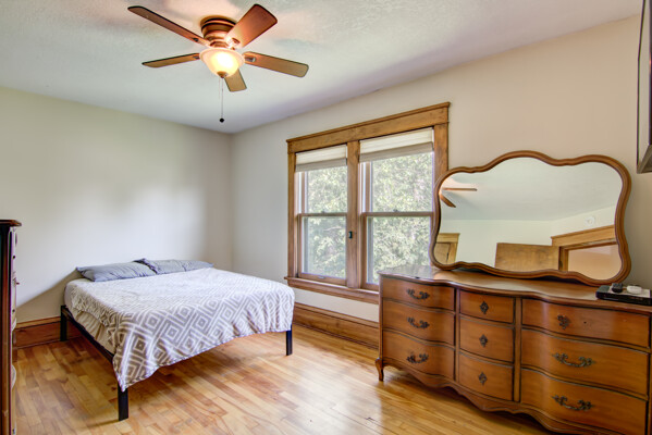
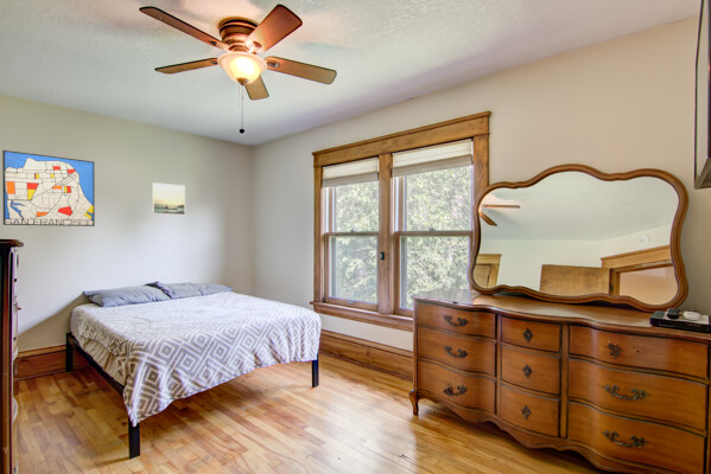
+ wall art (51, 191)
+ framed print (169, 199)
